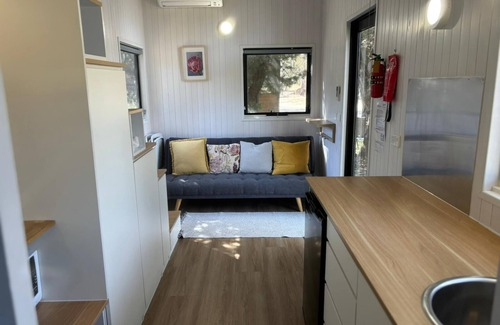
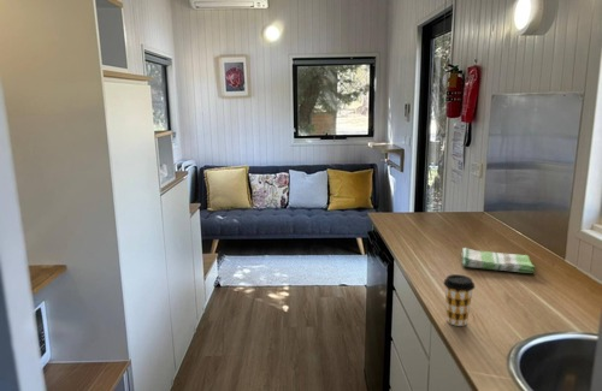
+ coffee cup (458, 300)
+ dish towel (495, 257)
